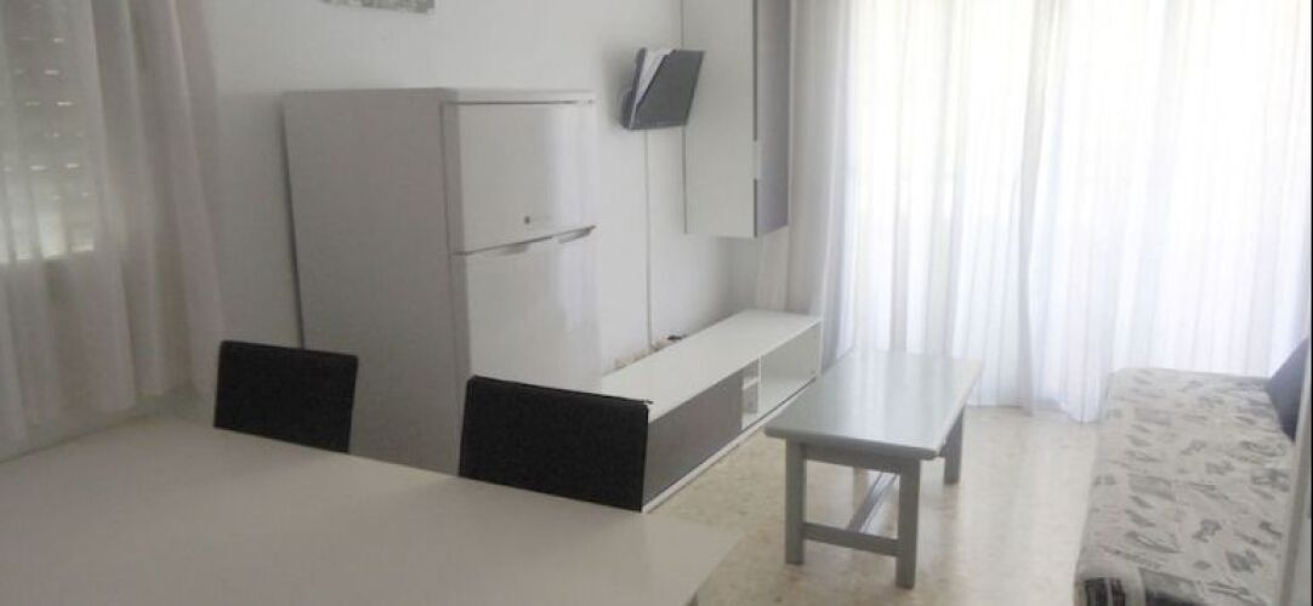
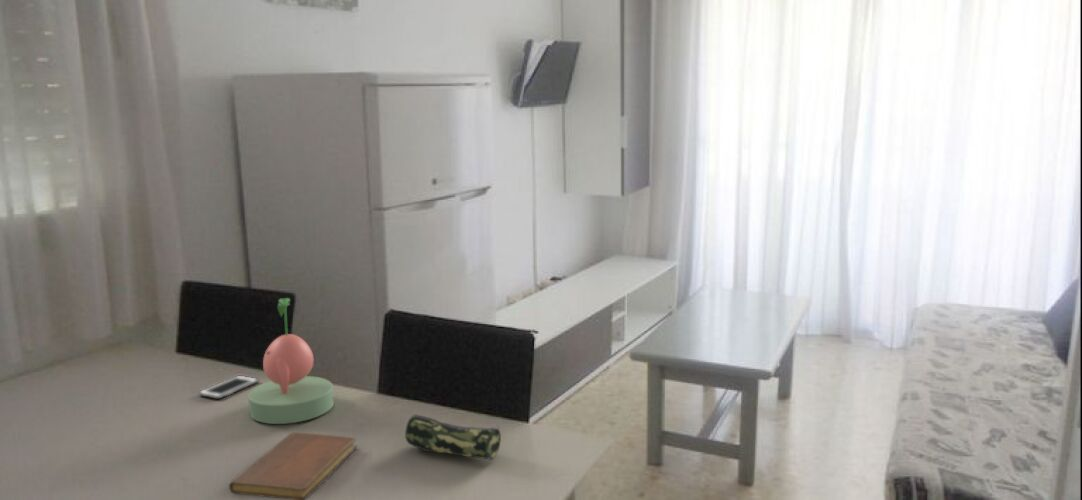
+ cell phone (229, 387)
+ notebook (296, 463)
+ pencil case (454, 437)
+ plant (288, 353)
